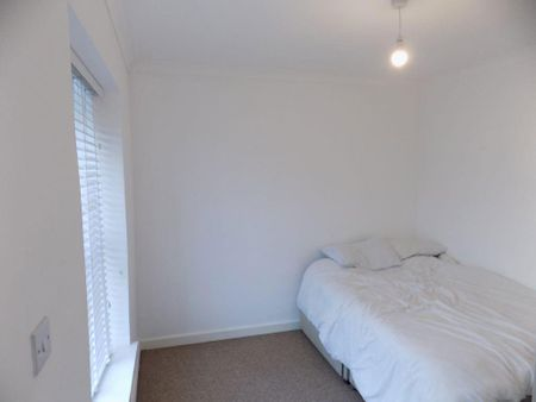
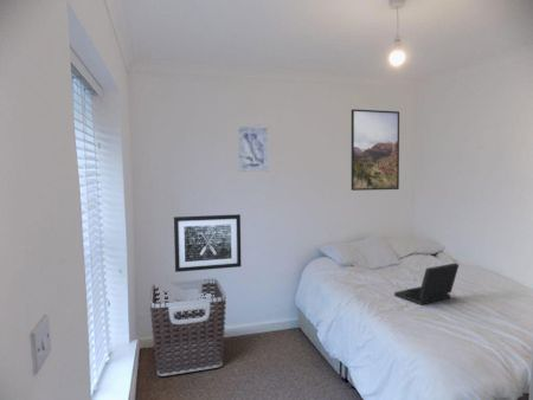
+ wall art (207, 241)
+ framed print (375, 150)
+ laptop (425, 279)
+ clothes hamper (187, 323)
+ wall art (253, 149)
